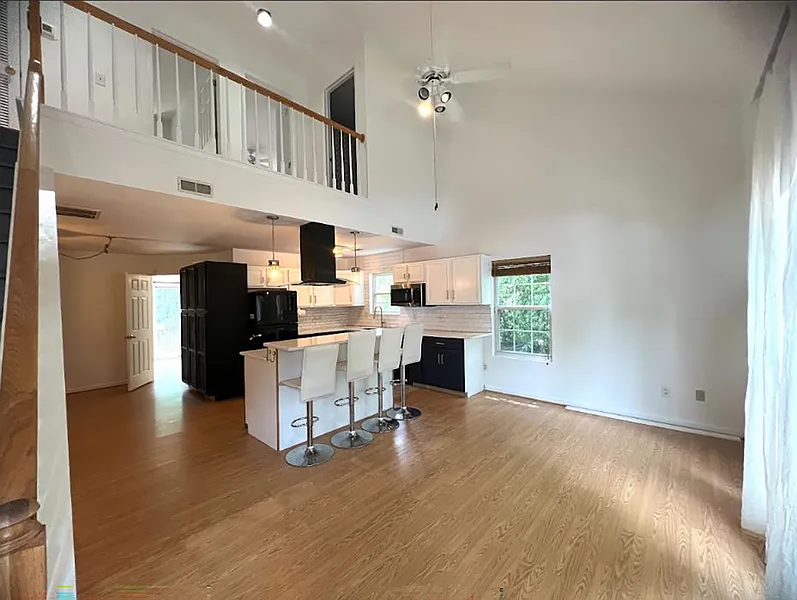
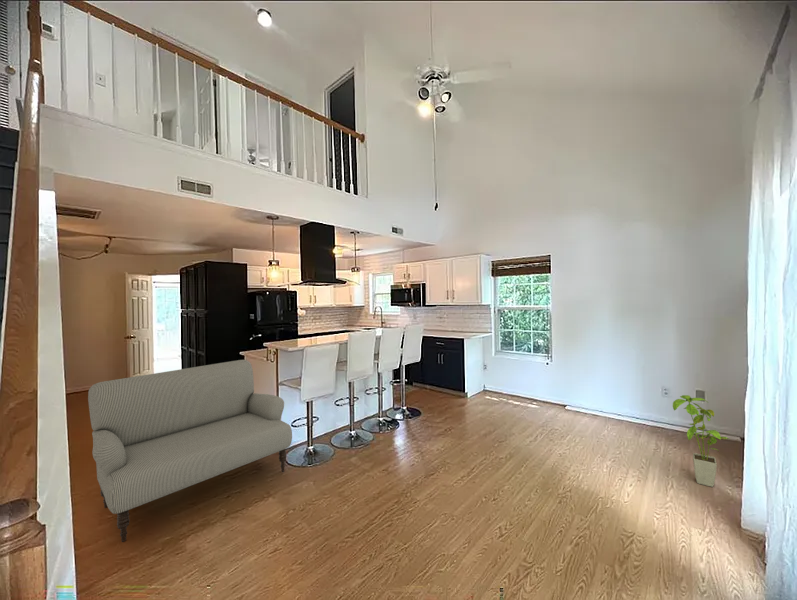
+ sofa (198, 431)
+ house plant (698, 441)
